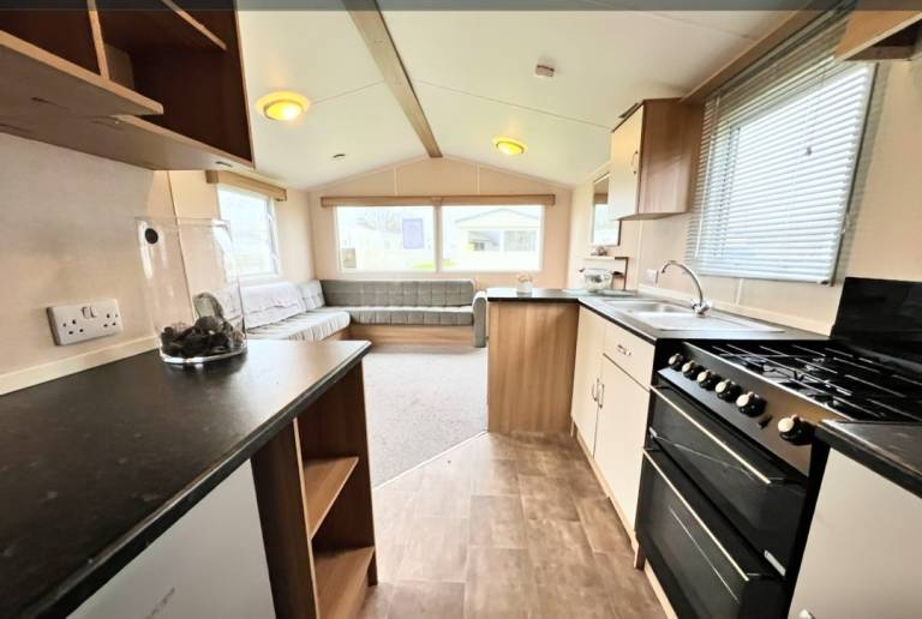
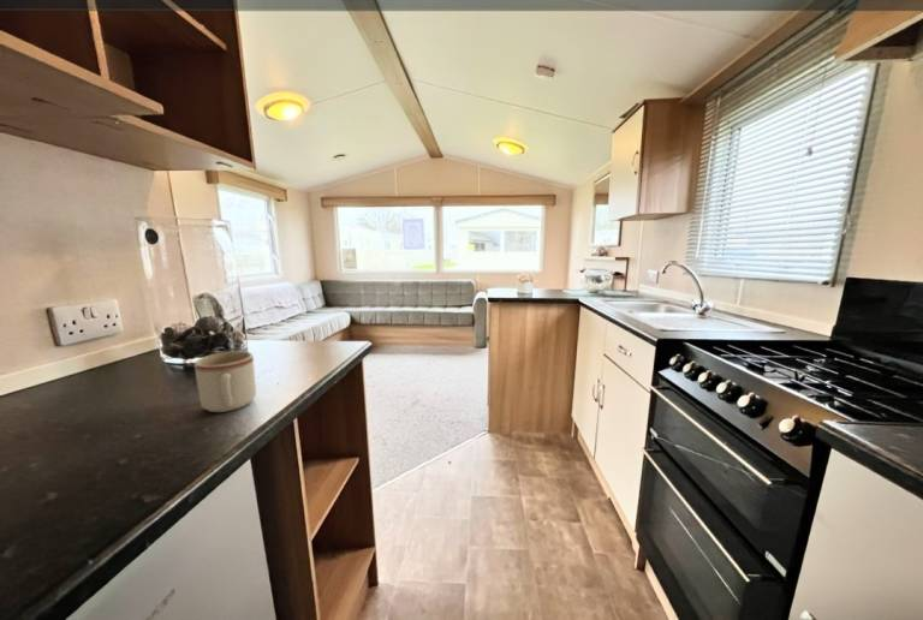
+ mug (226, 383)
